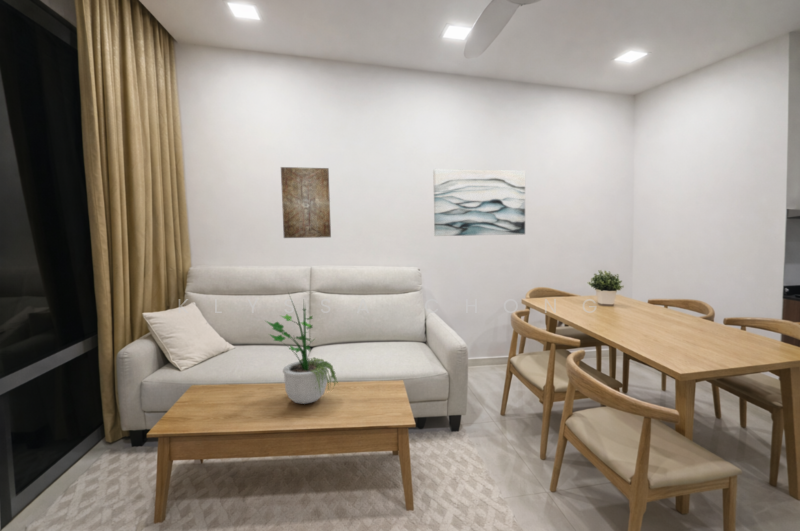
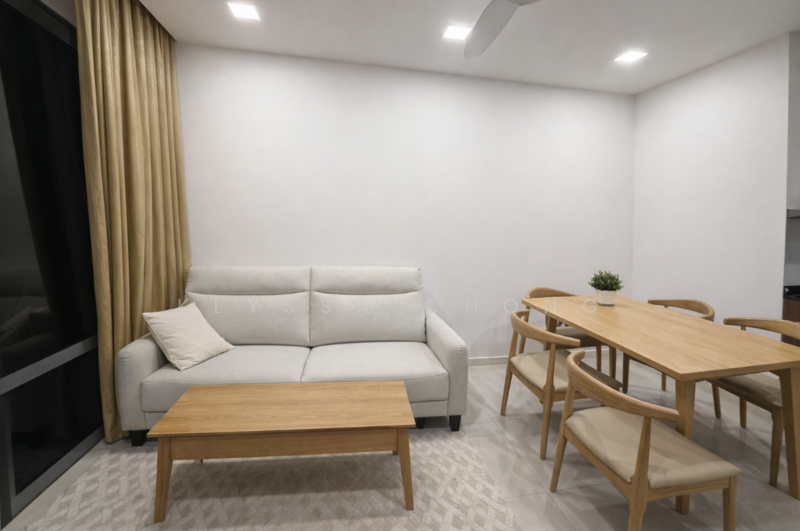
- wall art (306, 202)
- potted plant (303, 340)
- wall art (480, 202)
